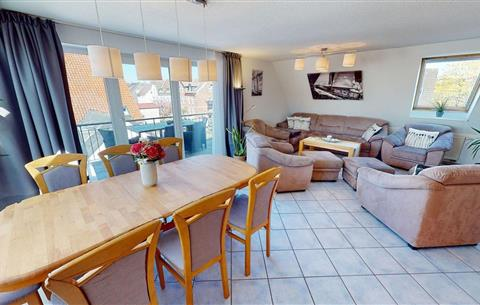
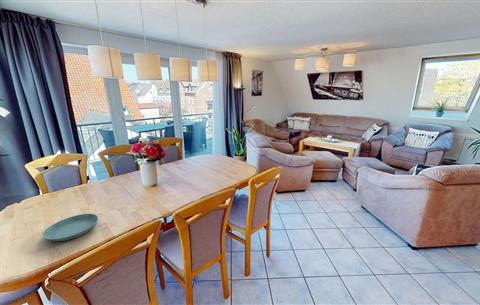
+ saucer (72, 227)
